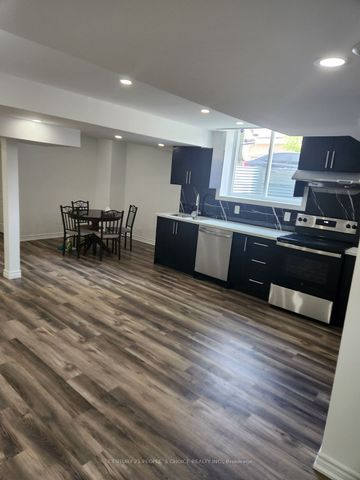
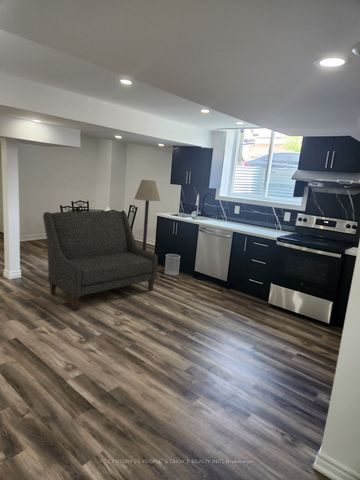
+ floor lamp (145, 229)
+ wastebasket (172, 264)
+ sofa (102, 253)
